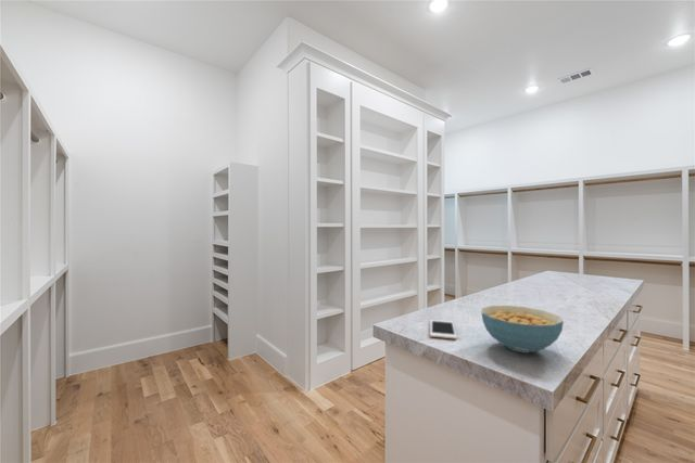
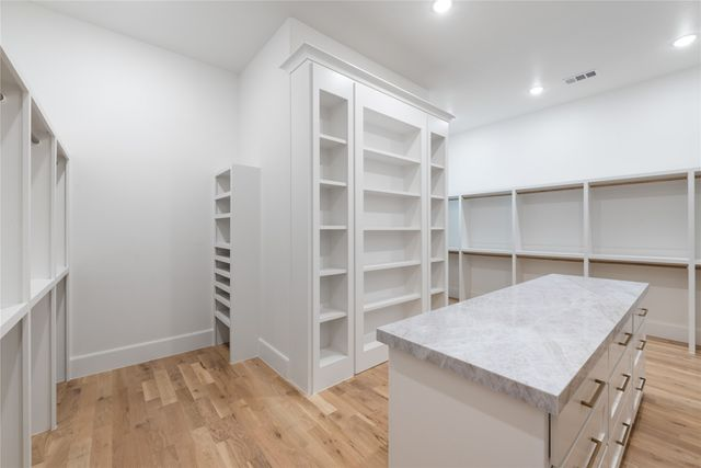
- cell phone (442, 329)
- cereal bowl (519, 331)
